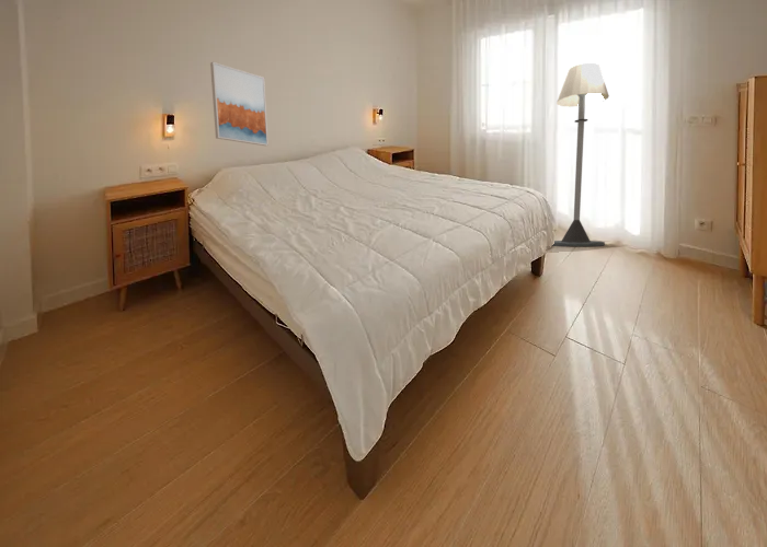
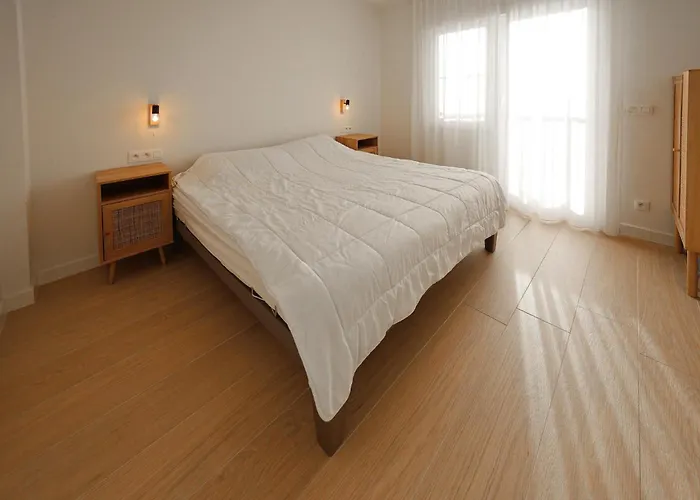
- wall art (240, 106)
- floor lamp (579, 159)
